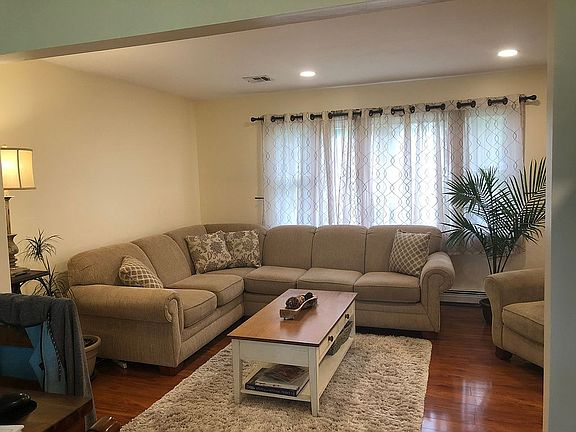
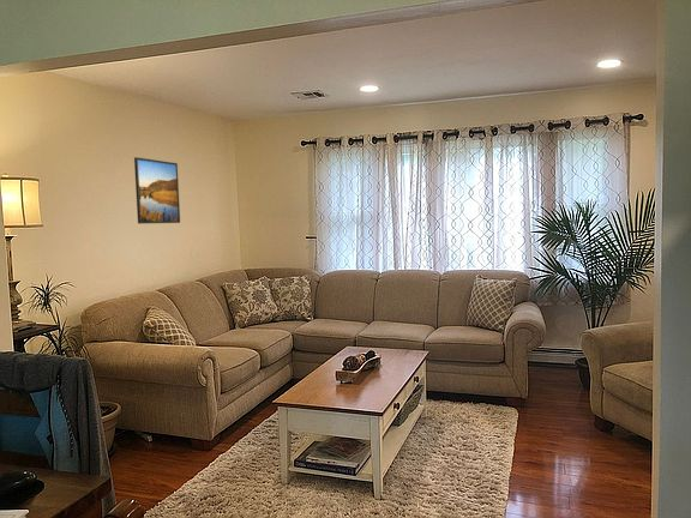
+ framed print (158, 192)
